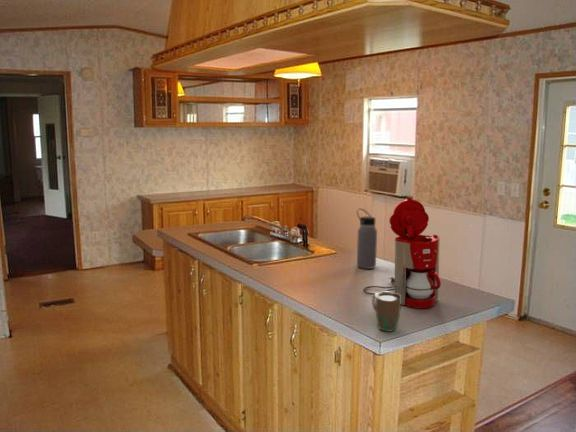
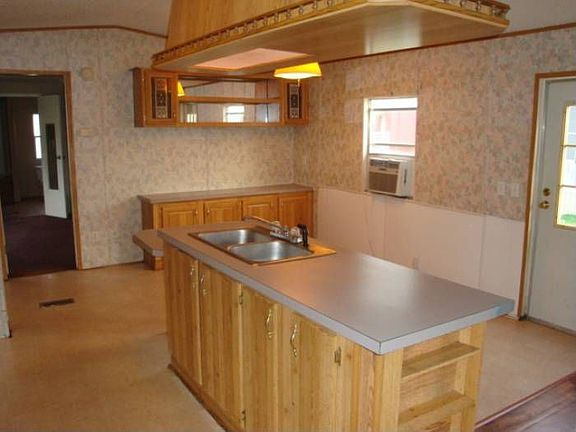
- coffee maker (400, 247)
- water bottle (366, 238)
- mug (384, 310)
